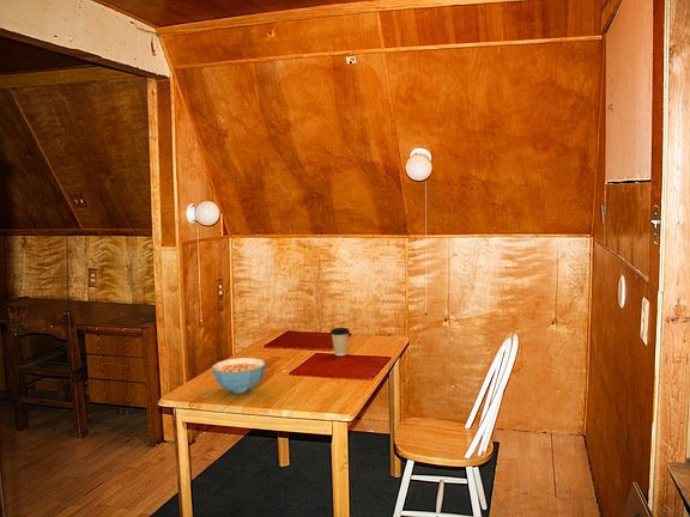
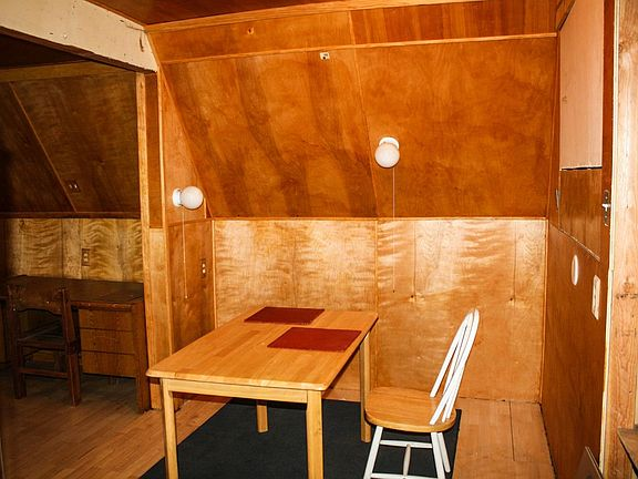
- coffee cup (340, 341)
- cereal bowl (238, 377)
